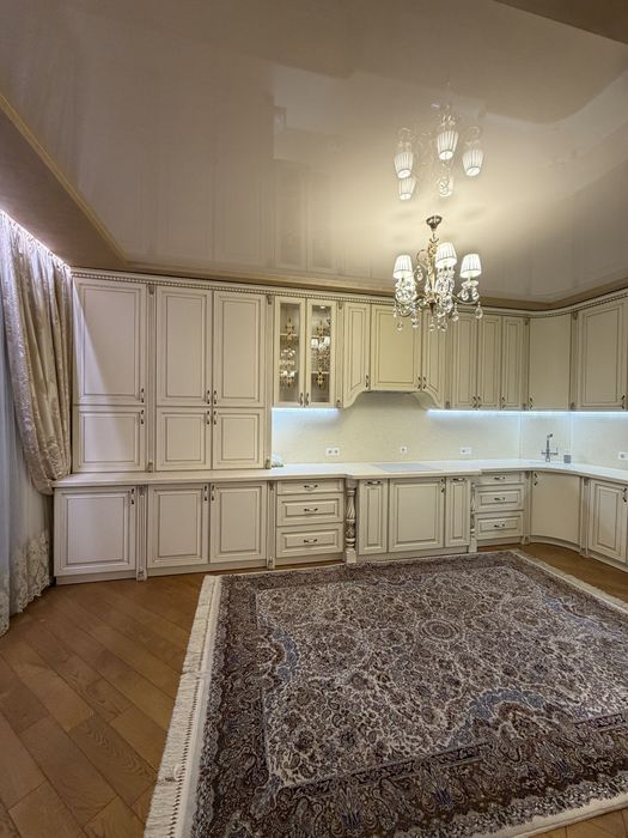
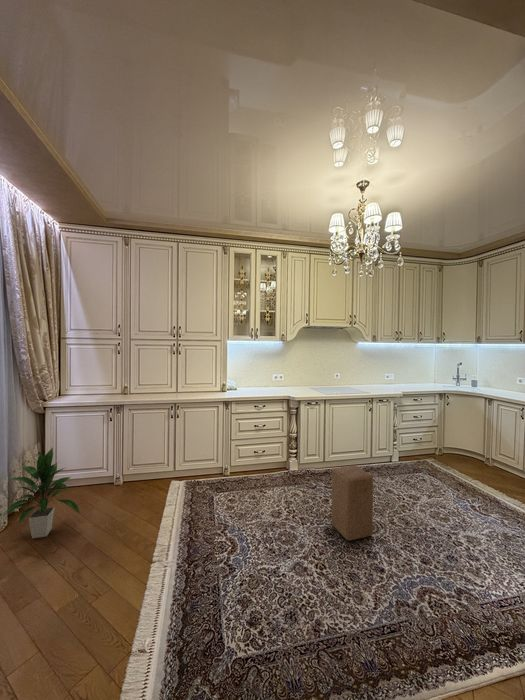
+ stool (351, 501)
+ indoor plant (43, 494)
